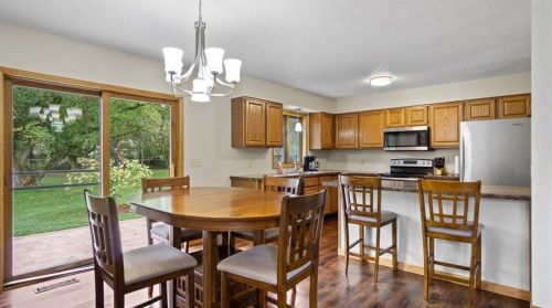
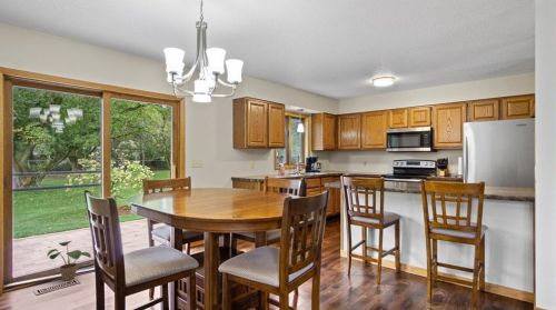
+ potted plant (68, 261)
